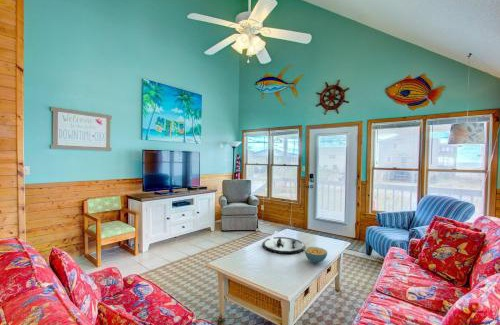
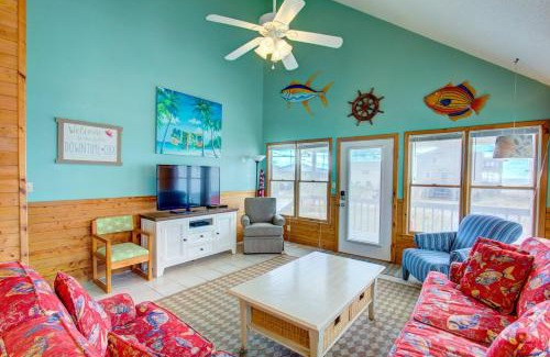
- cereal bowl (315, 256)
- decorative tray (283, 240)
